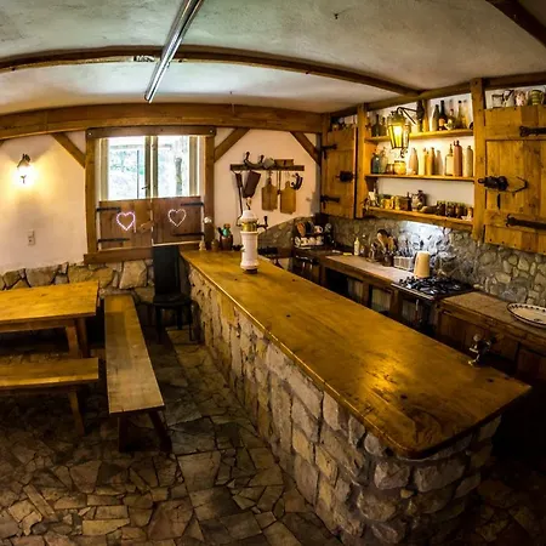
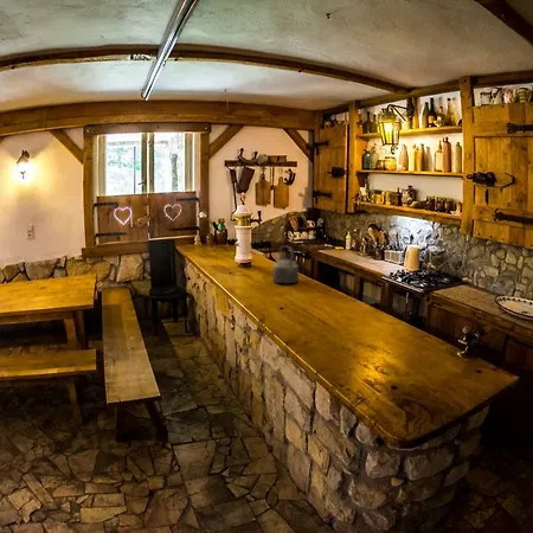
+ kettle (284, 263)
